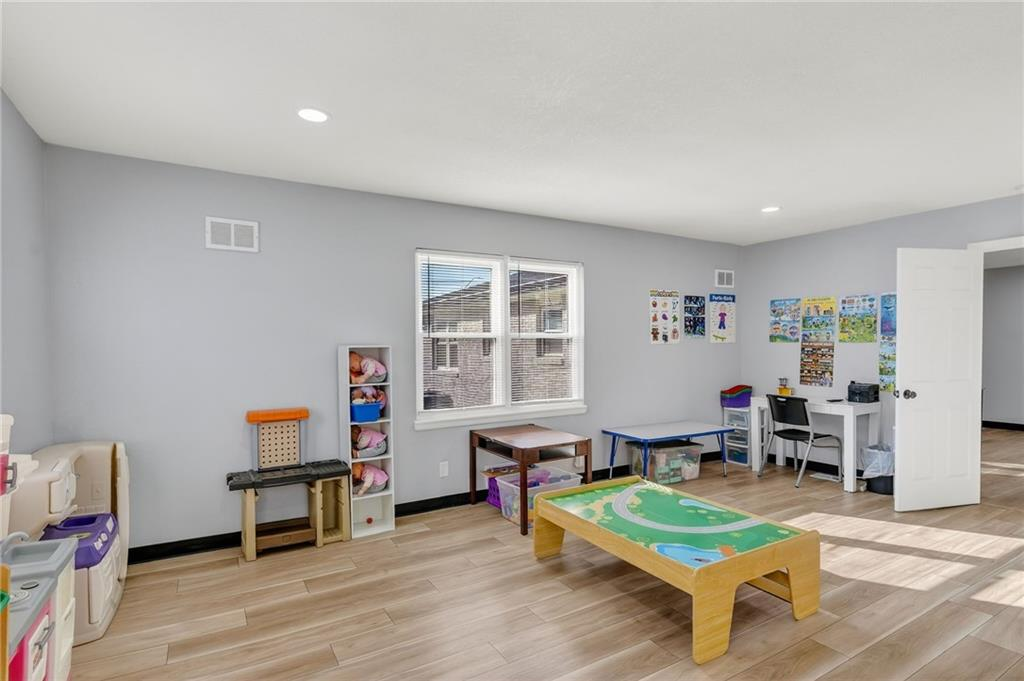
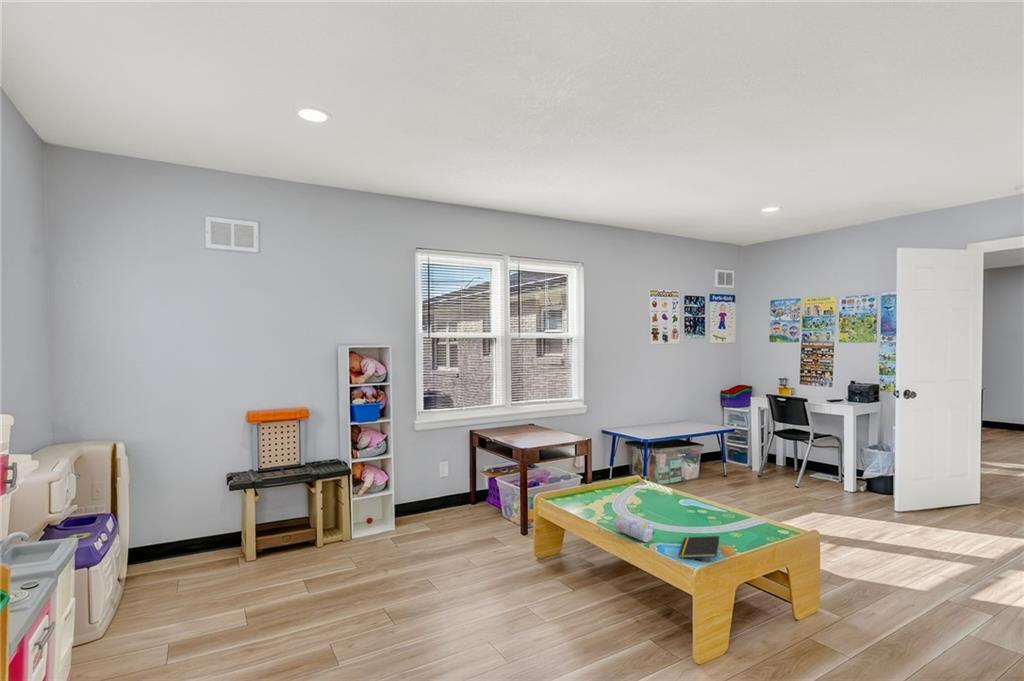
+ notepad (699, 546)
+ pencil case (633, 527)
